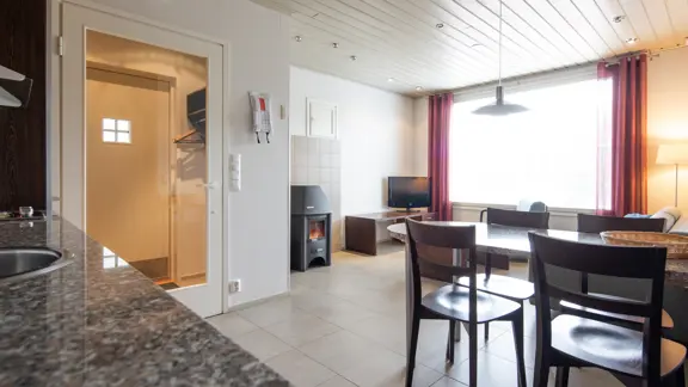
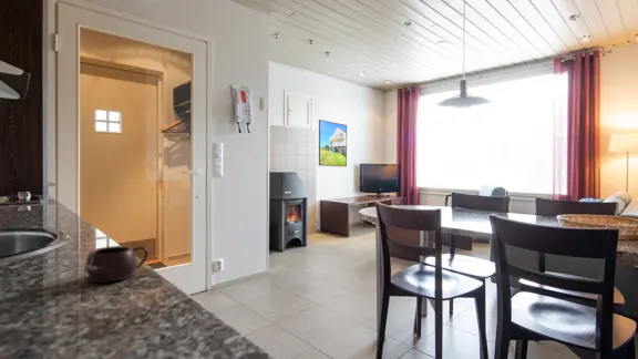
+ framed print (333, 144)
+ mug (117, 261)
